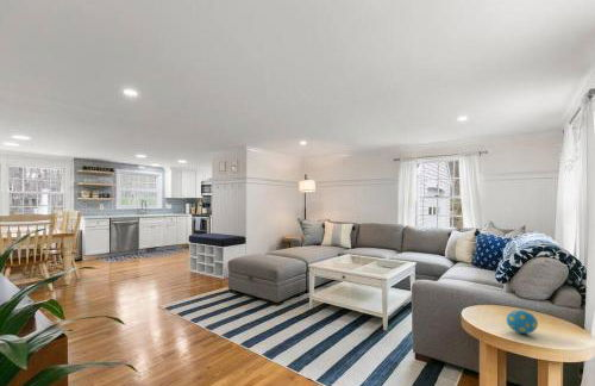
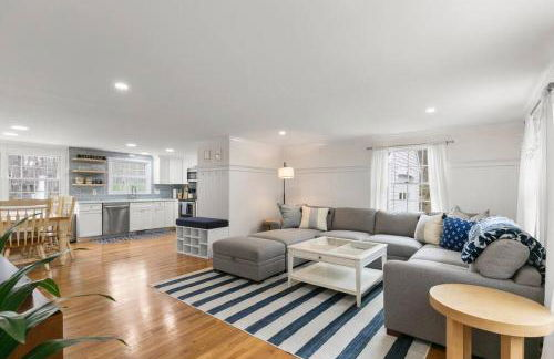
- decorative egg (521, 320)
